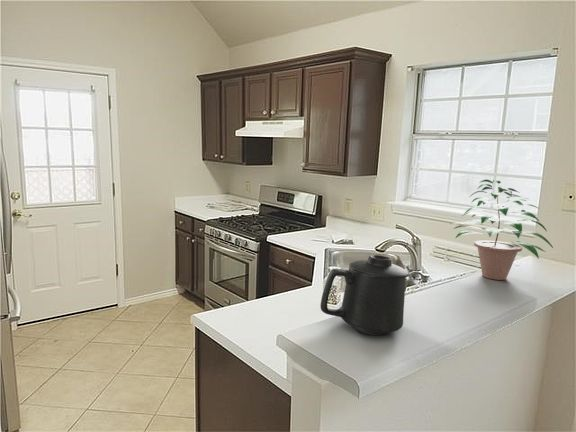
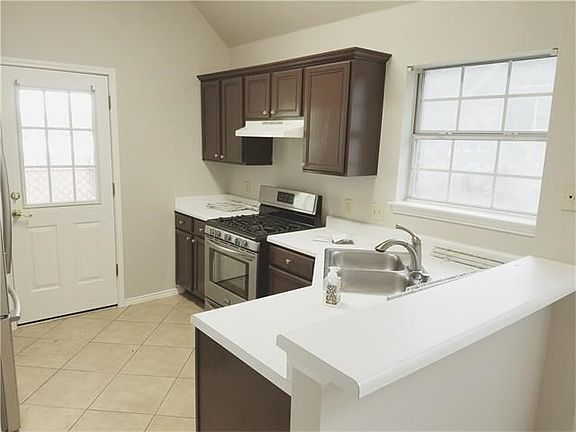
- potted plant (501, 230)
- mug (367, 293)
